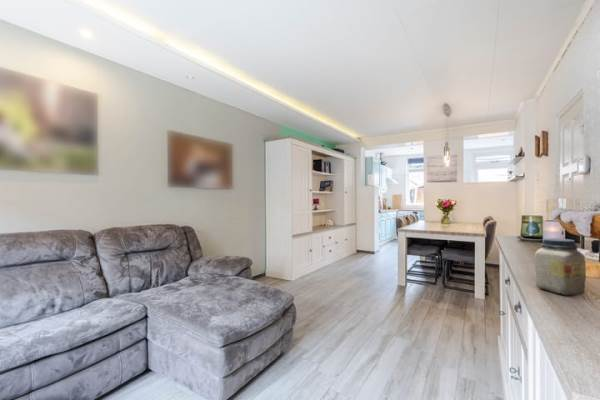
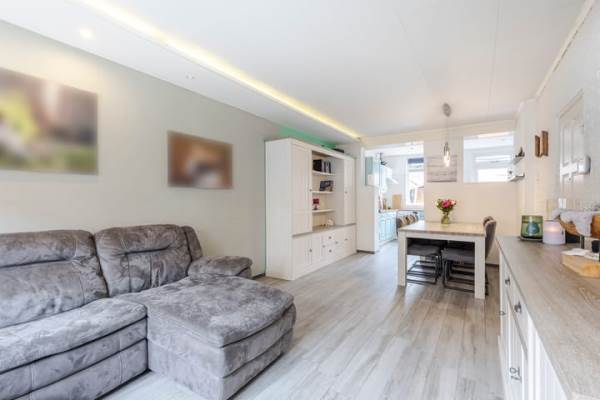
- jar (559, 264)
